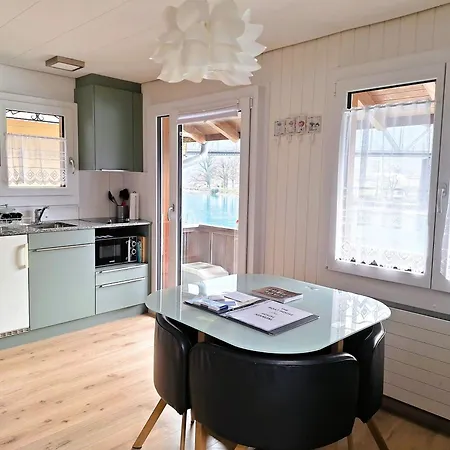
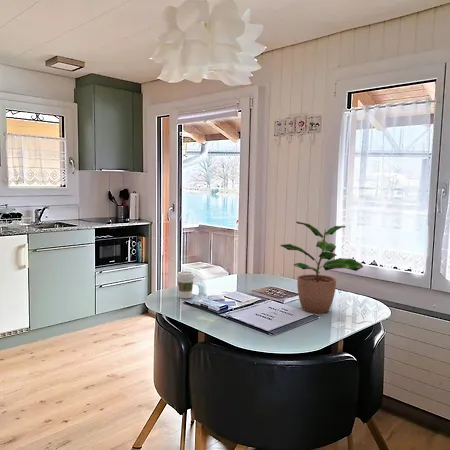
+ potted plant (319, 265)
+ coffee cup (185, 284)
